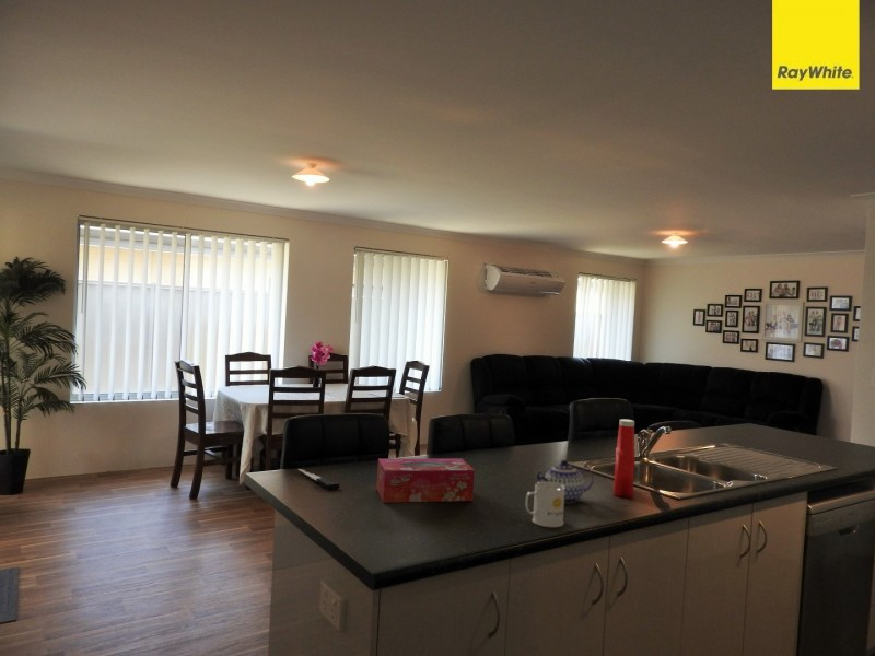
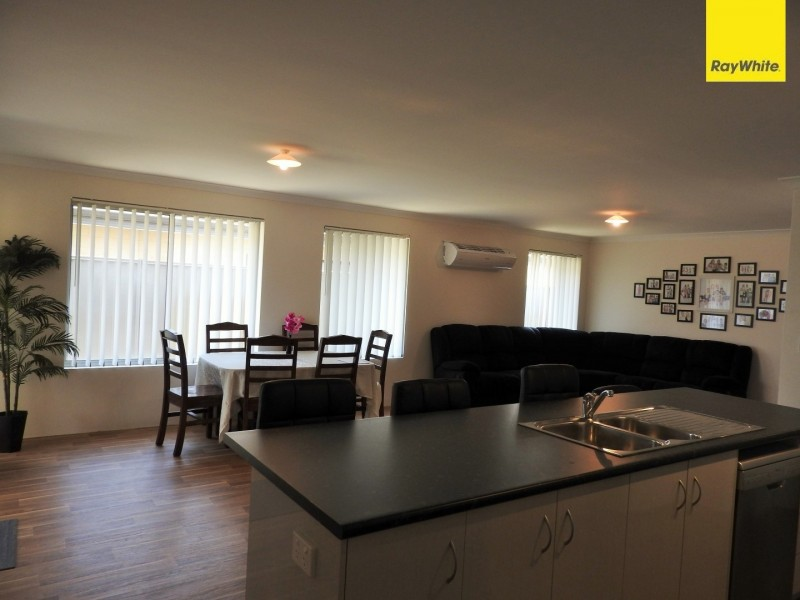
- teapot (564, 479)
- tissue box (424, 479)
- mug (545, 504)
- soap bottle (625, 456)
- candle (317, 477)
